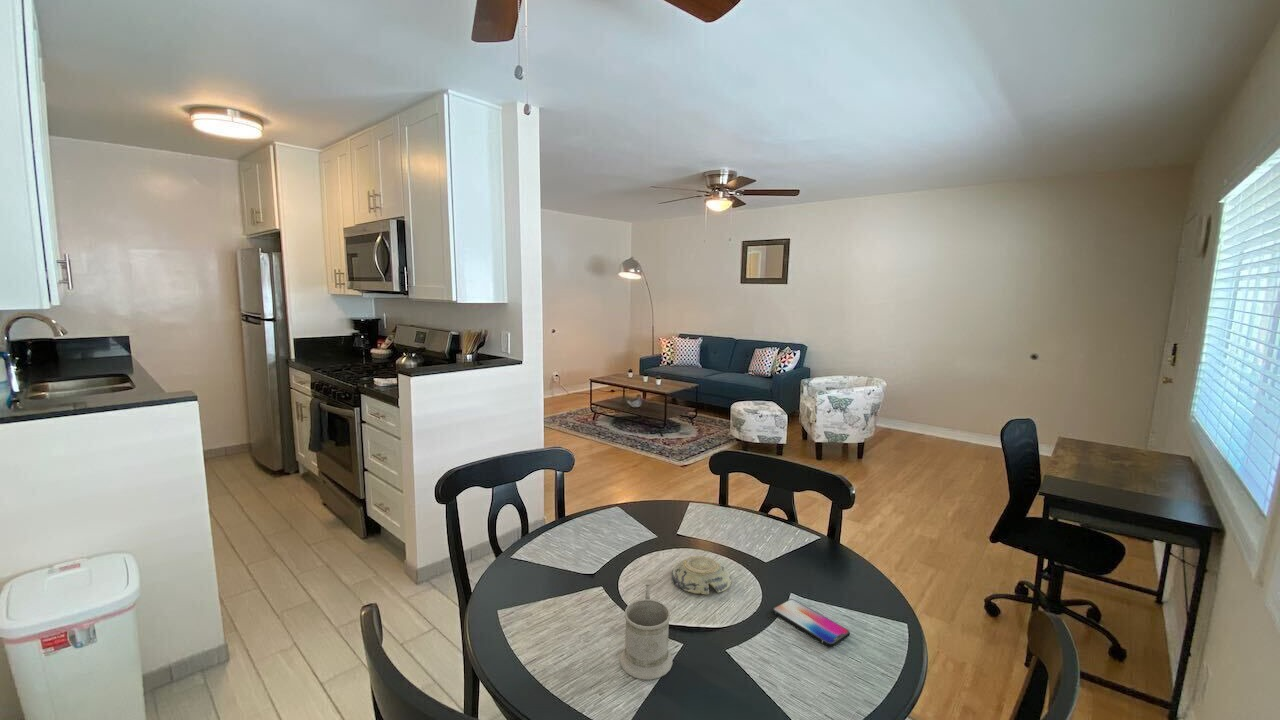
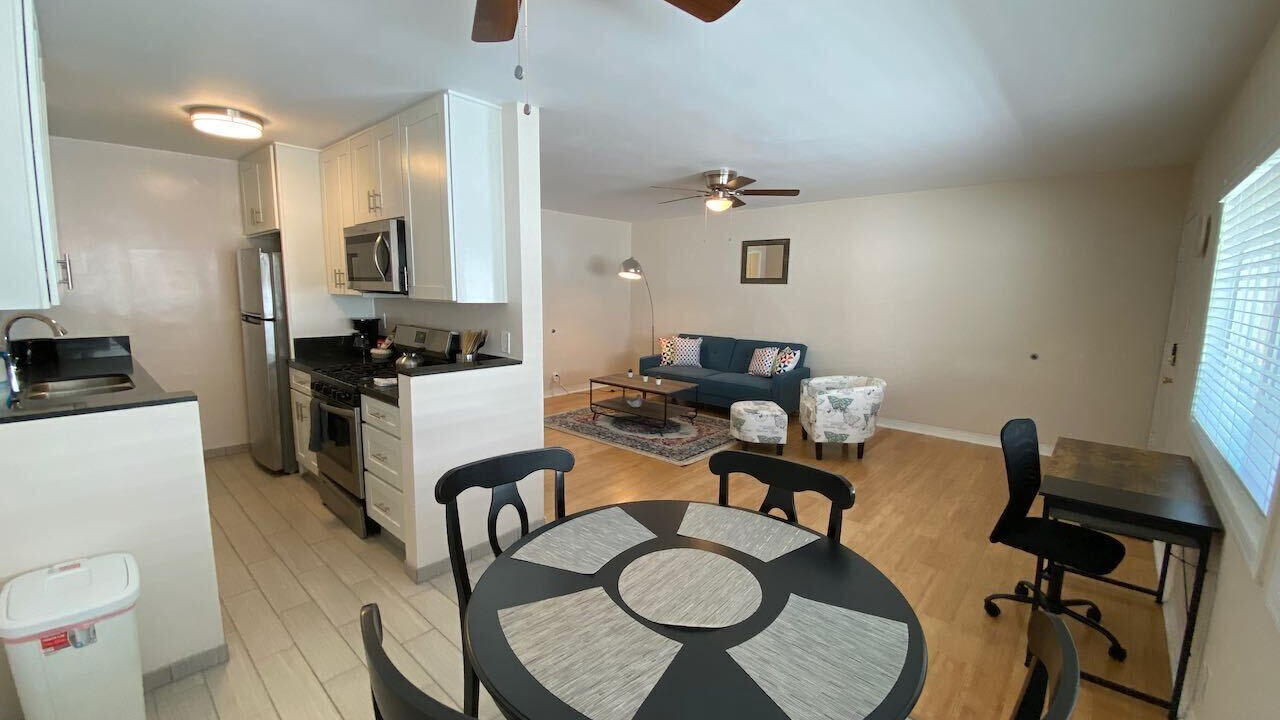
- mug (647, 623)
- decorative bowl (700, 571)
- smartphone (809, 621)
